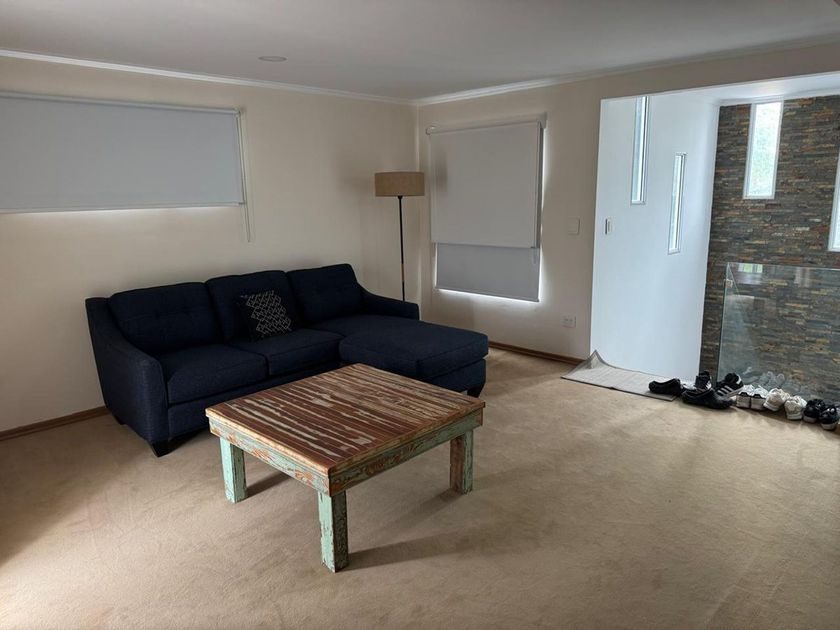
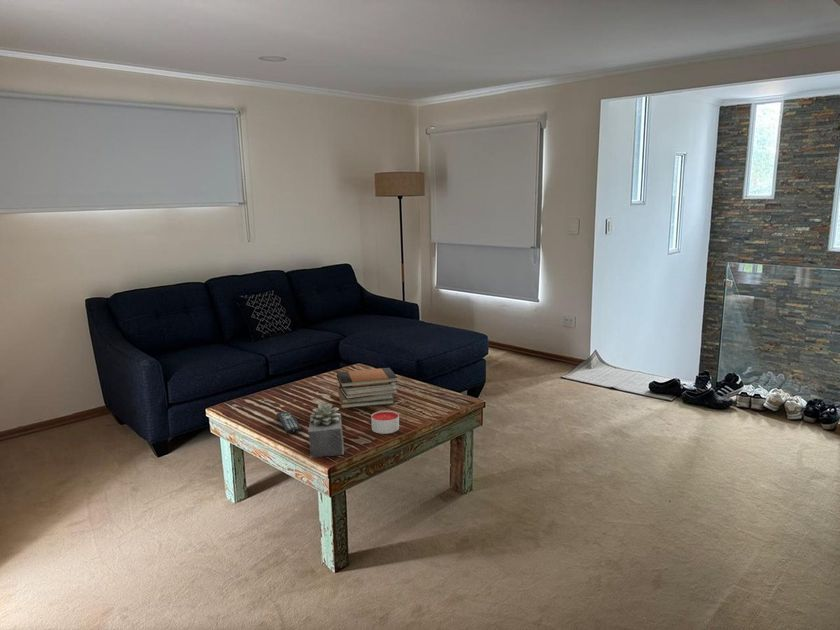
+ candle (385, 421)
+ remote control (288, 421)
+ book stack (367, 387)
+ succulent plant (326, 427)
